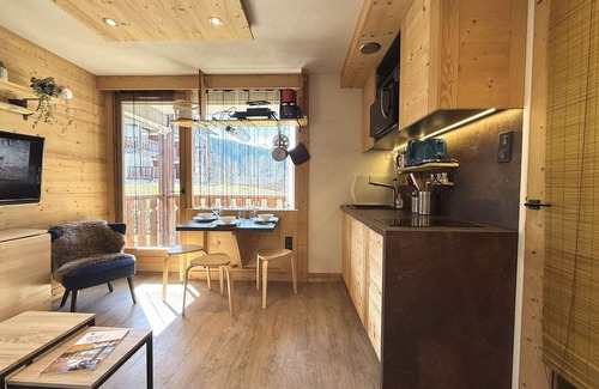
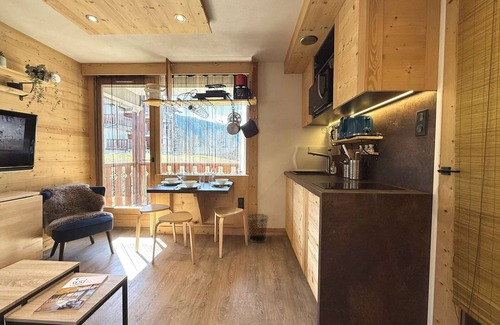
+ waste bin (257, 227)
